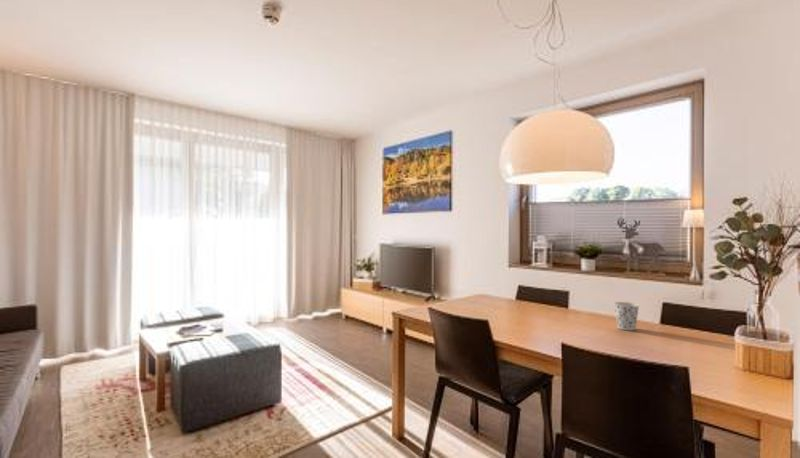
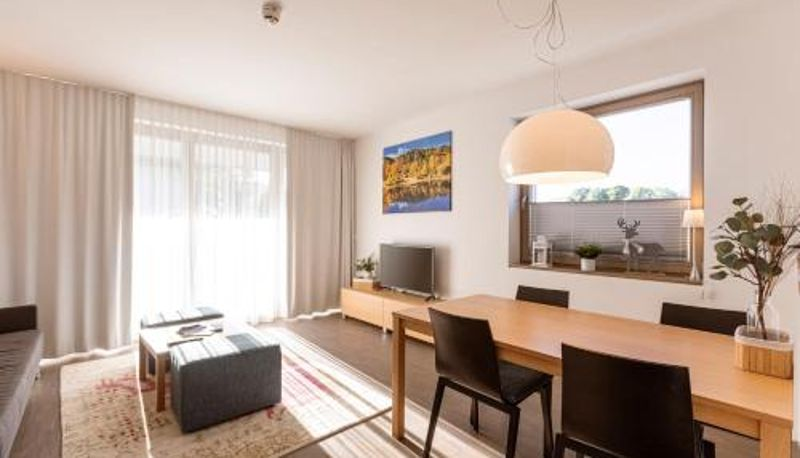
- cup (626, 316)
